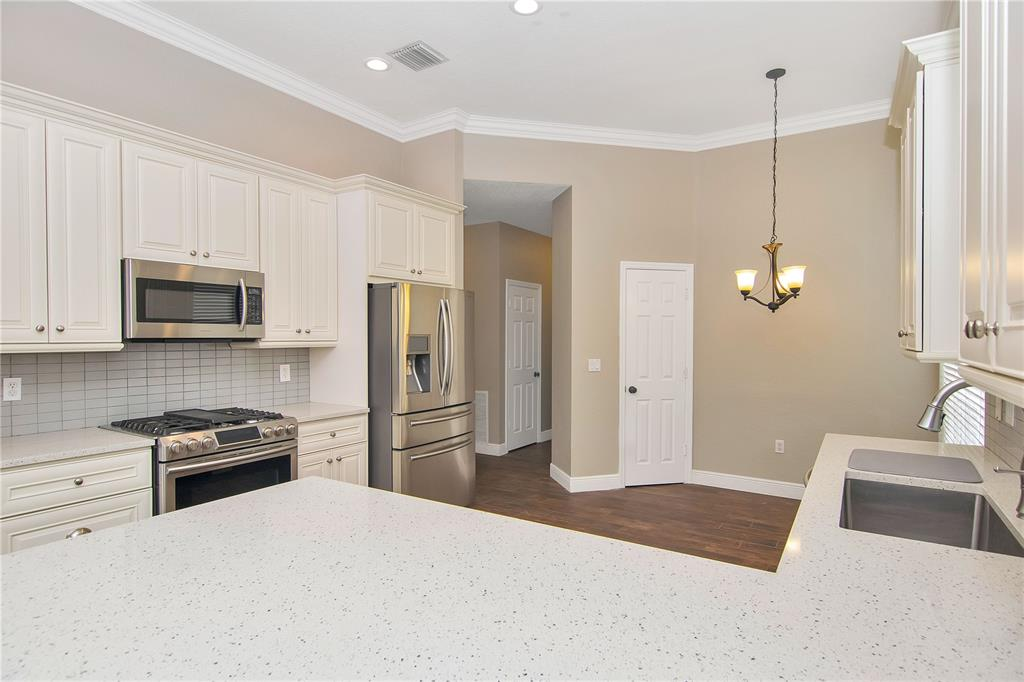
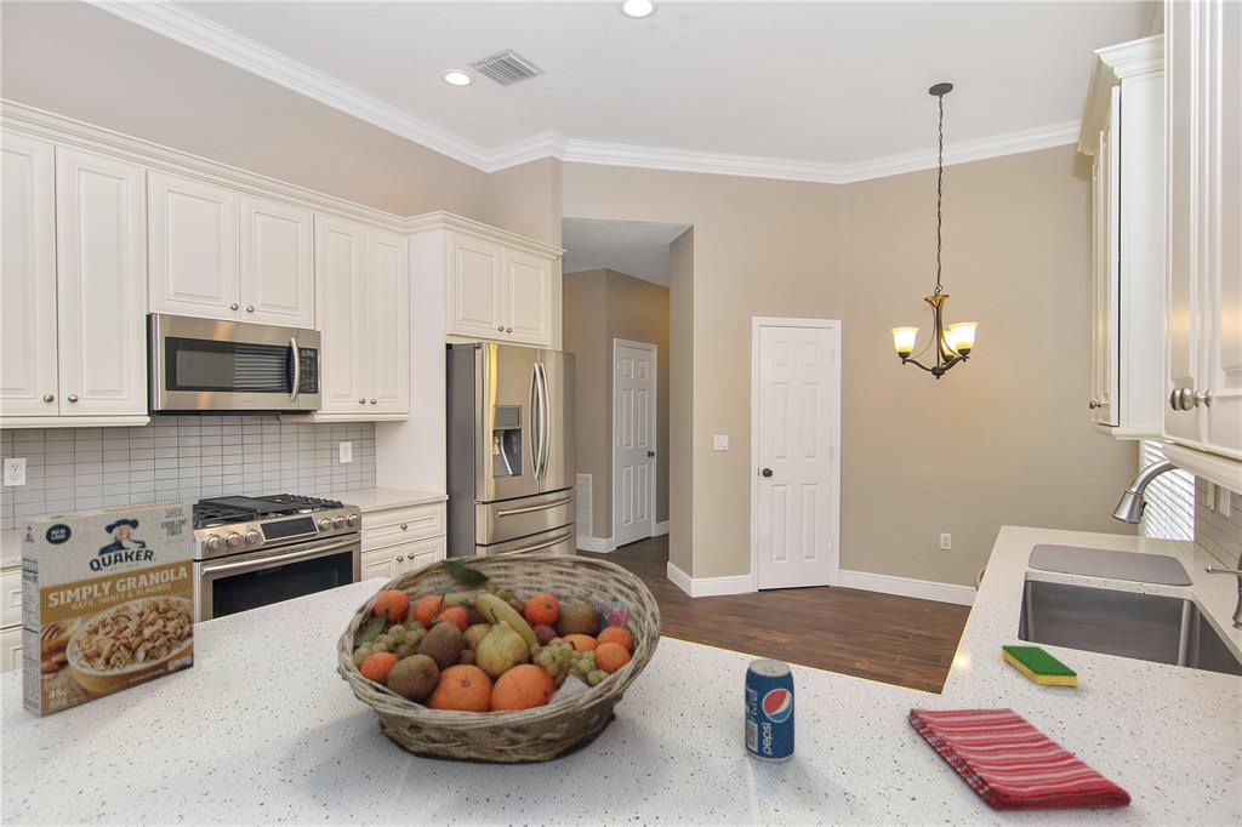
+ dish towel (1005, 751)
+ fruit basket (502, 644)
+ beverage can (769, 709)
+ dish sponge (1037, 665)
+ cereal box (113, 598)
